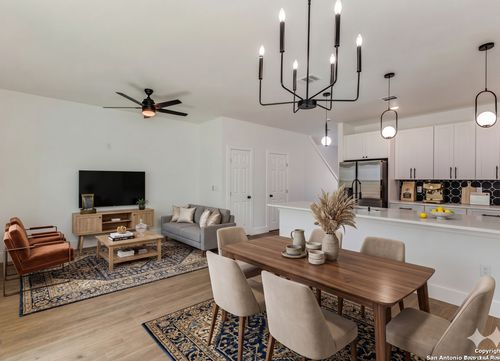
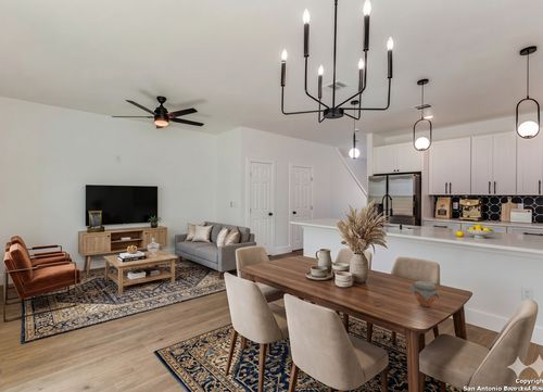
+ jar (425, 293)
